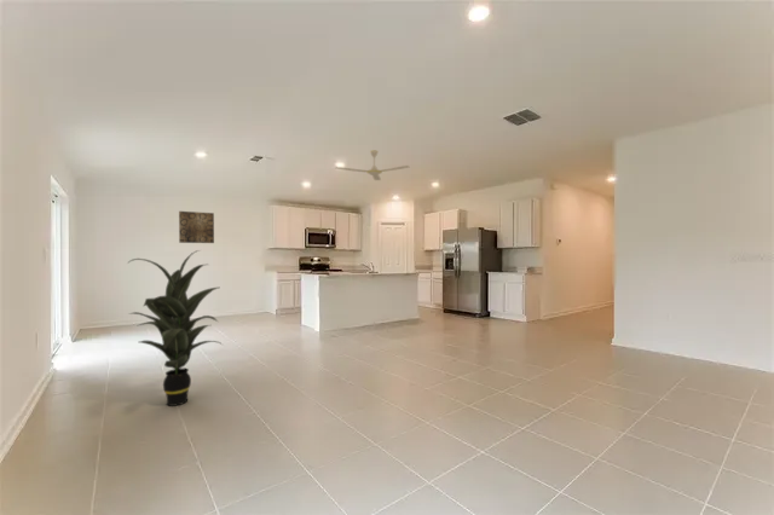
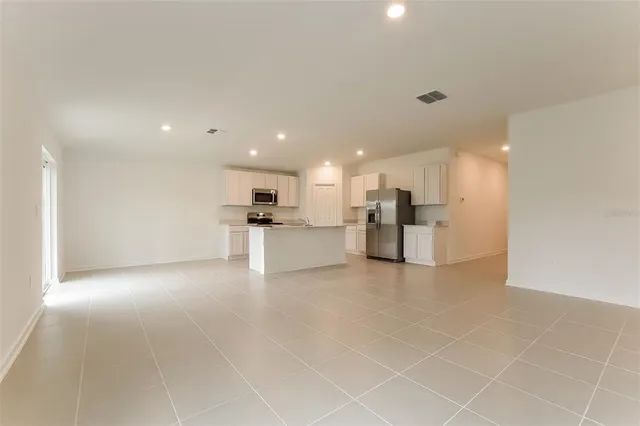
- wall art (196, 227)
- ceiling fan (372, 166)
- indoor plant (181, 326)
